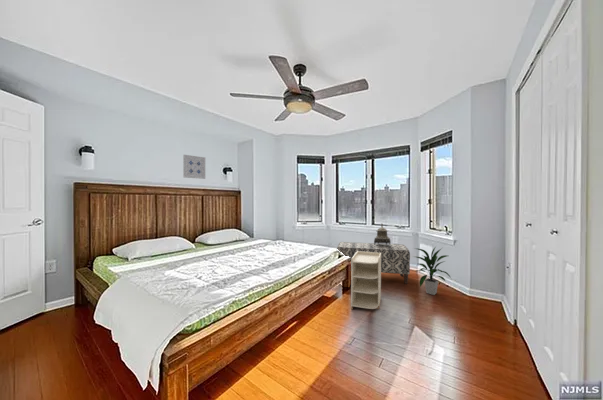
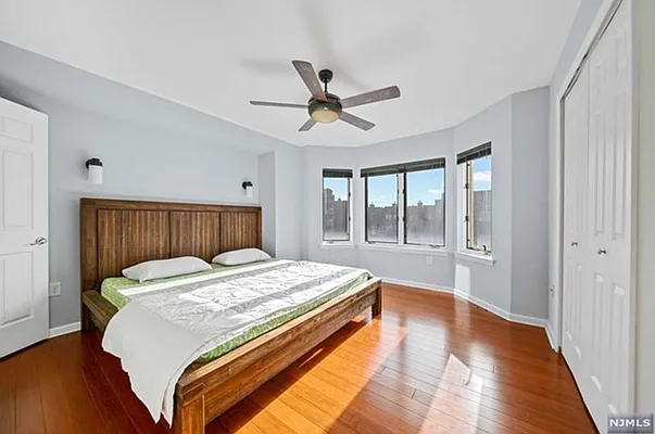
- nightstand (365, 279)
- bench (381, 261)
- decorative urn (382, 234)
- indoor plant (430, 269)
- wall art (194, 167)
